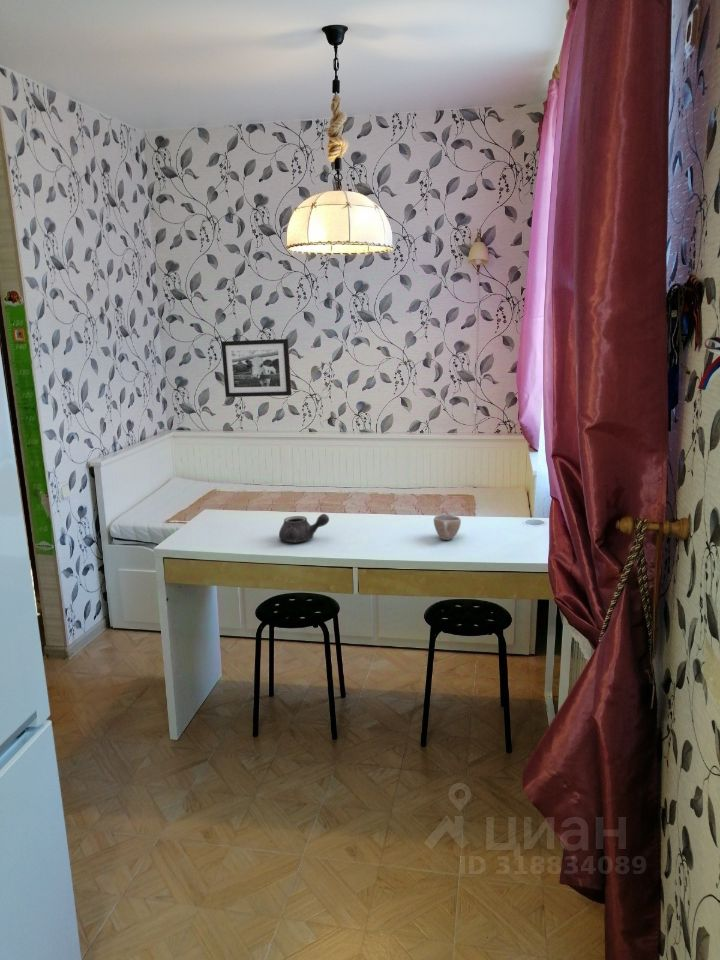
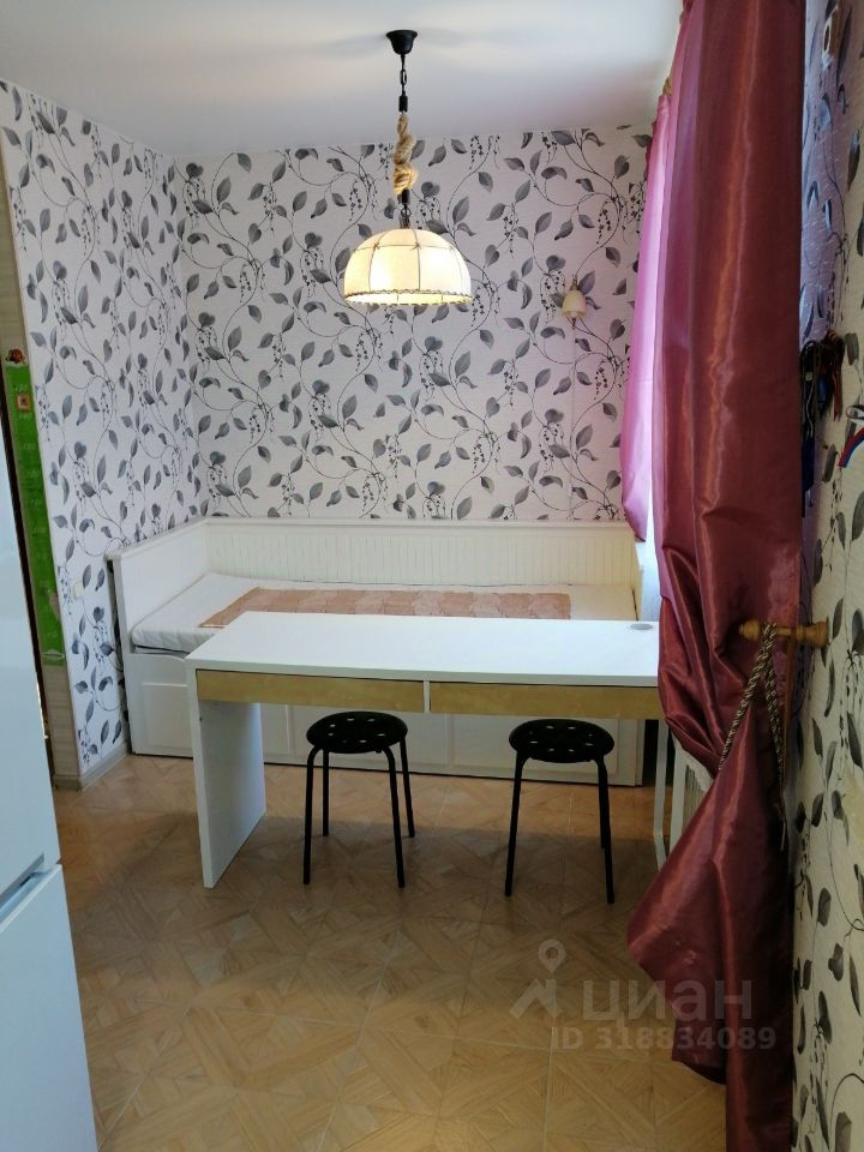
- cup (447, 529)
- picture frame (256, 368)
- teapot (303, 527)
